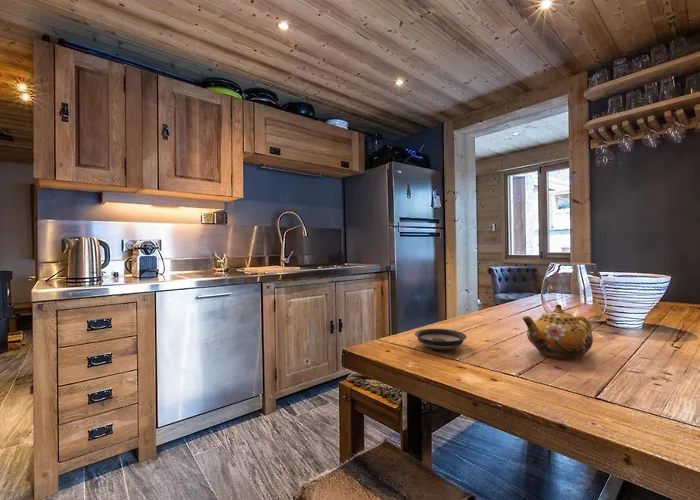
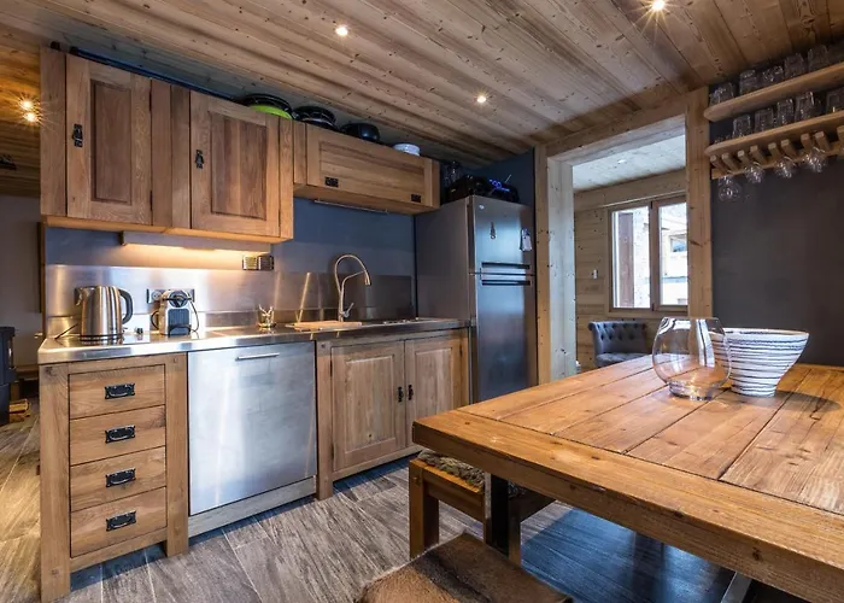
- saucer (440, 340)
- teapot (558, 329)
